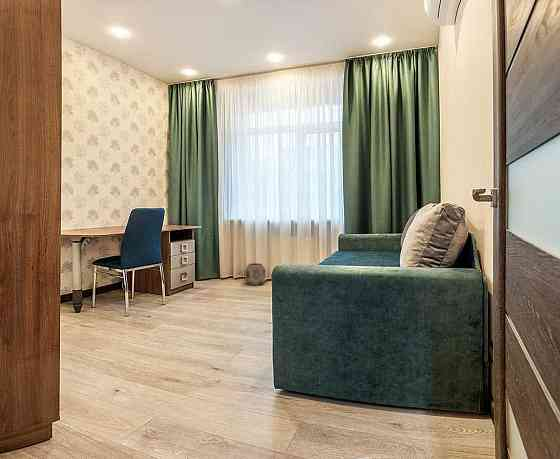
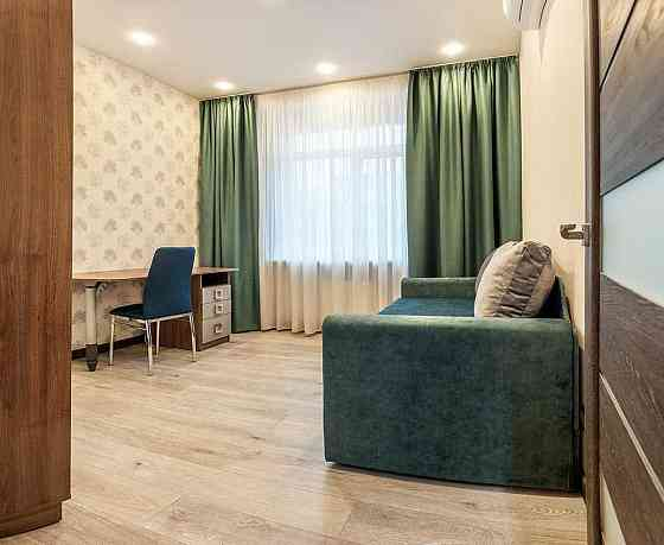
- planter (255, 274)
